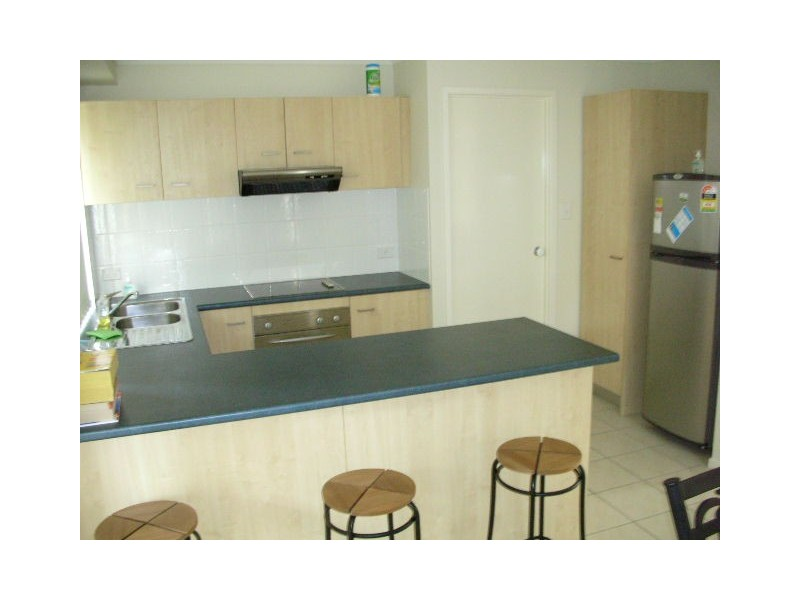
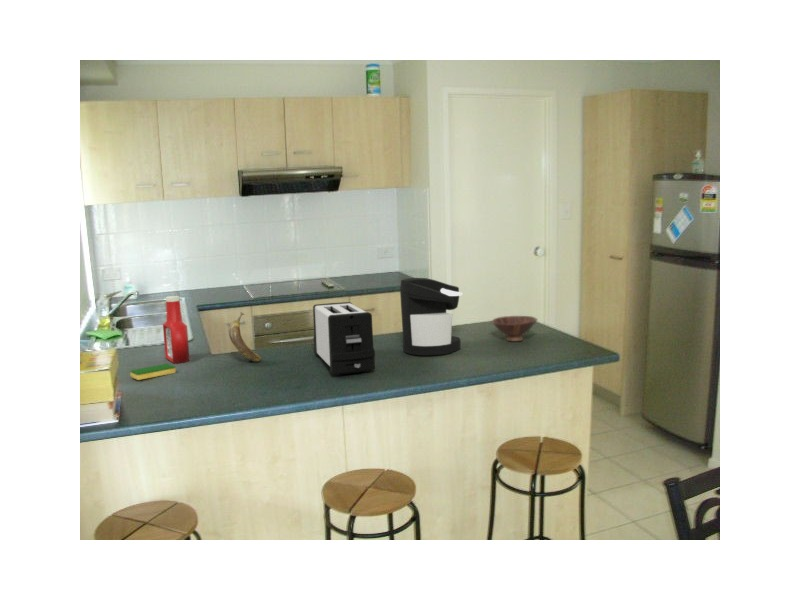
+ banana (241, 337)
+ dish sponge (153, 371)
+ bowl (514, 329)
+ soap bottle (175, 328)
+ toaster (342, 336)
+ coffee maker (432, 313)
